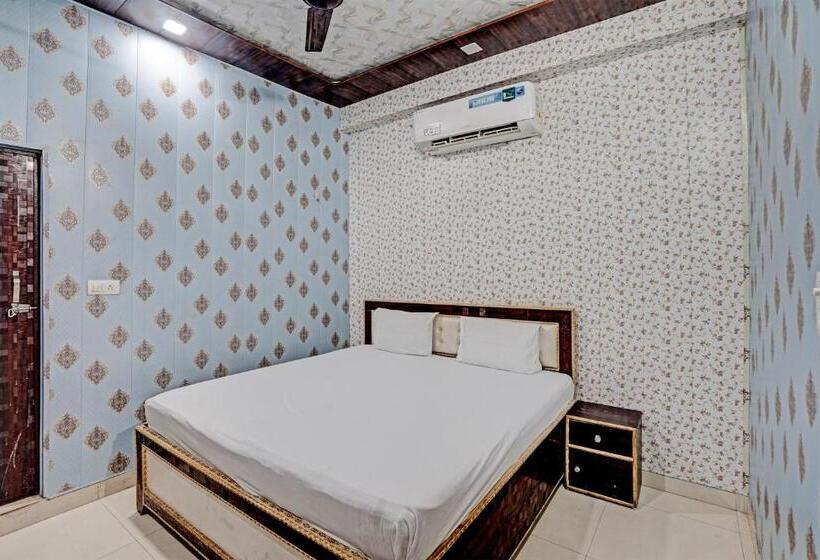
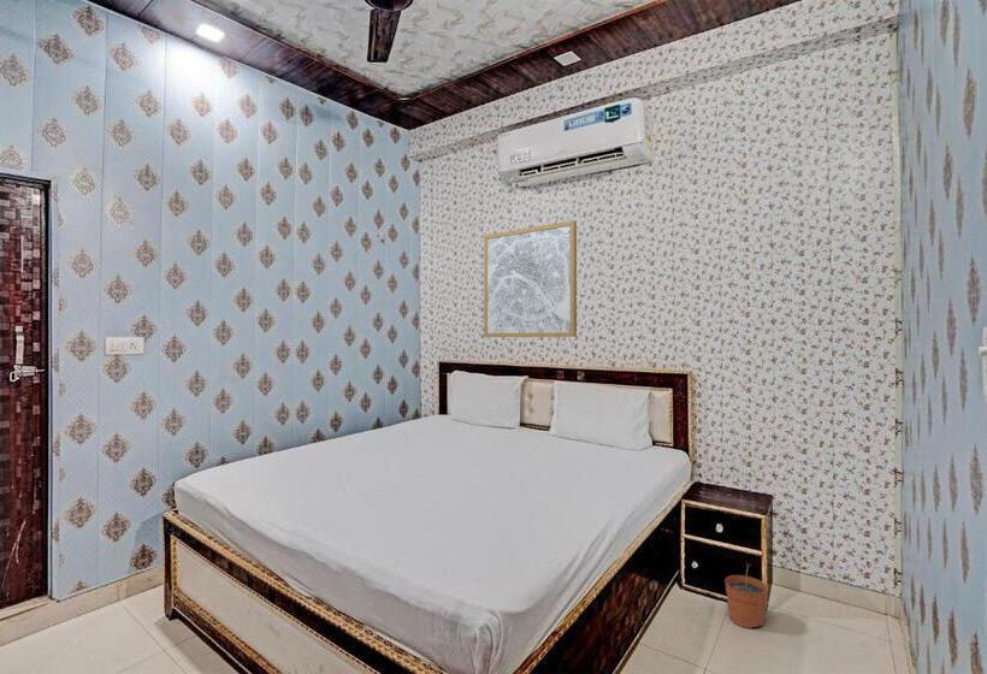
+ wall art (527, 283)
+ plant pot (745, 592)
